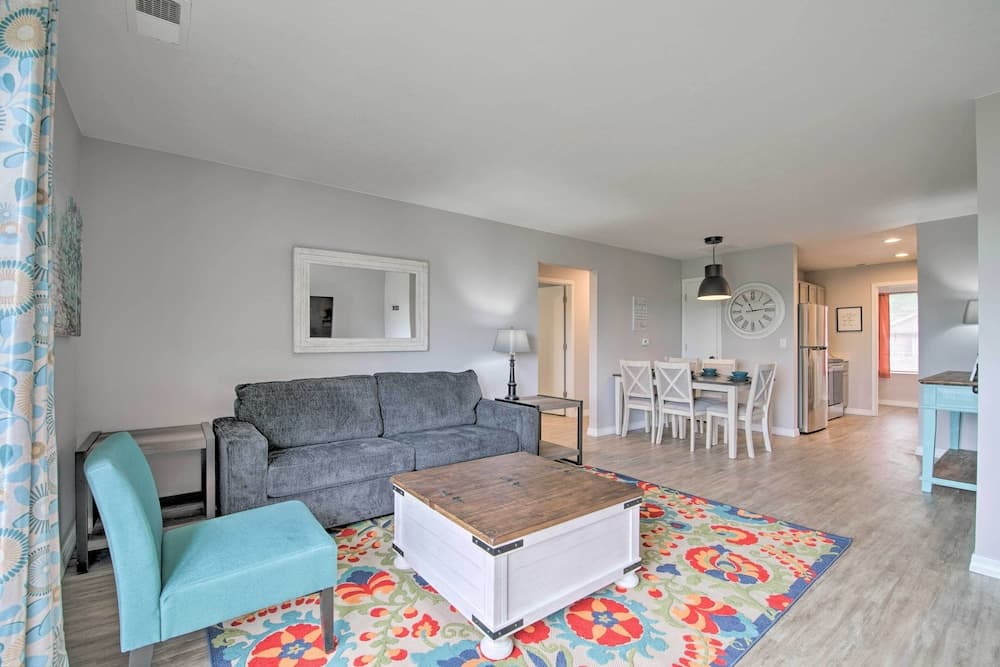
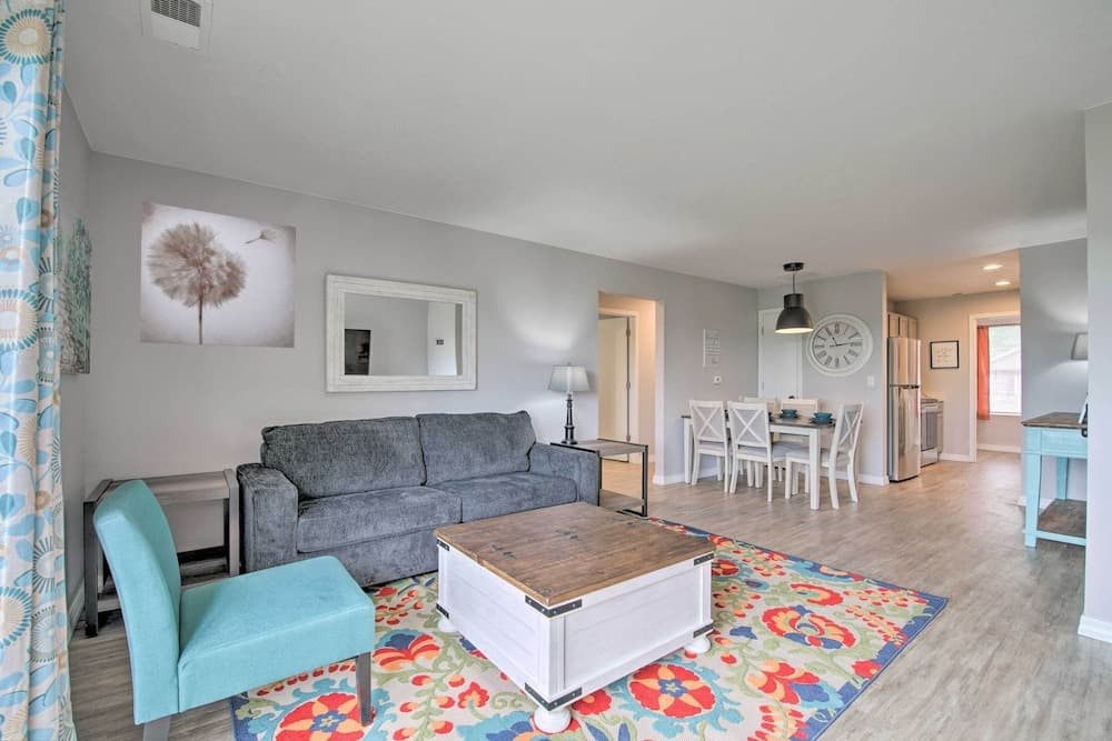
+ wall art (224, 280)
